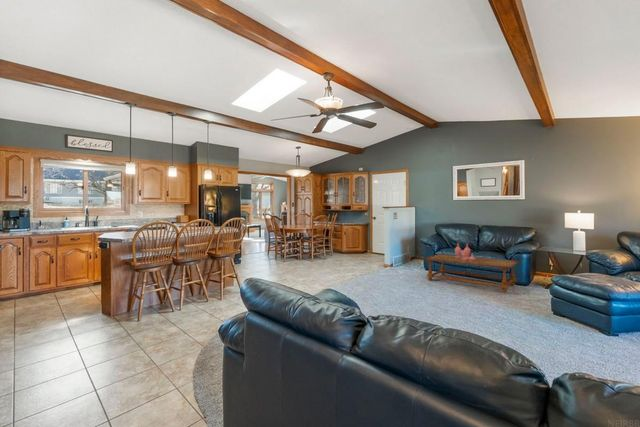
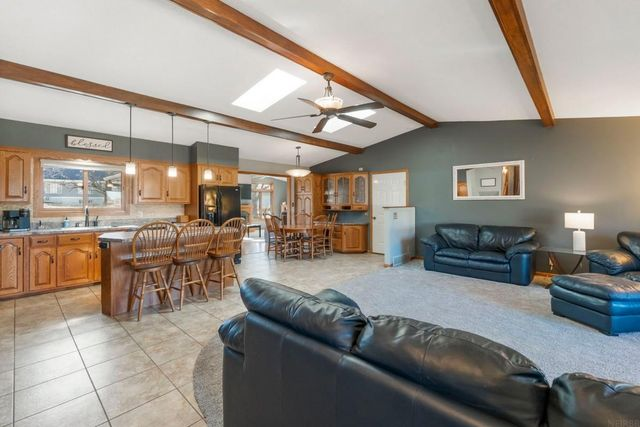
- coffee table (469, 273)
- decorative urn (464, 251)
